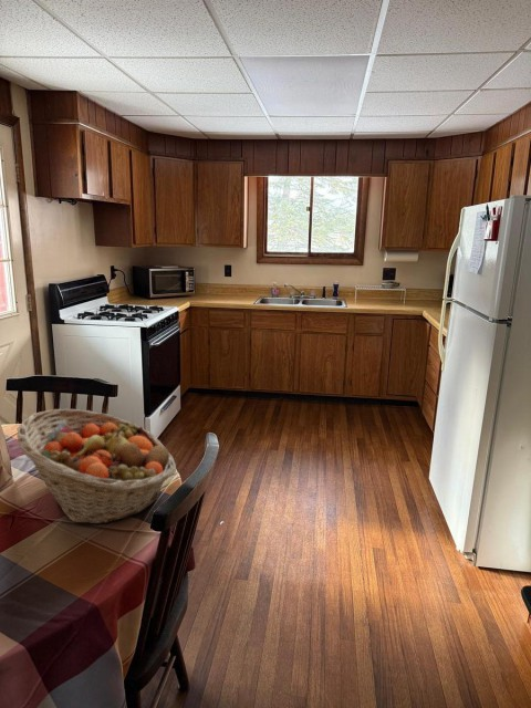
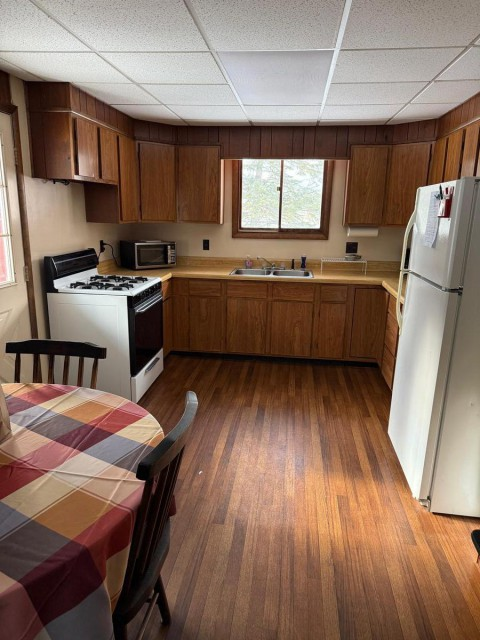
- fruit basket (100, 456)
